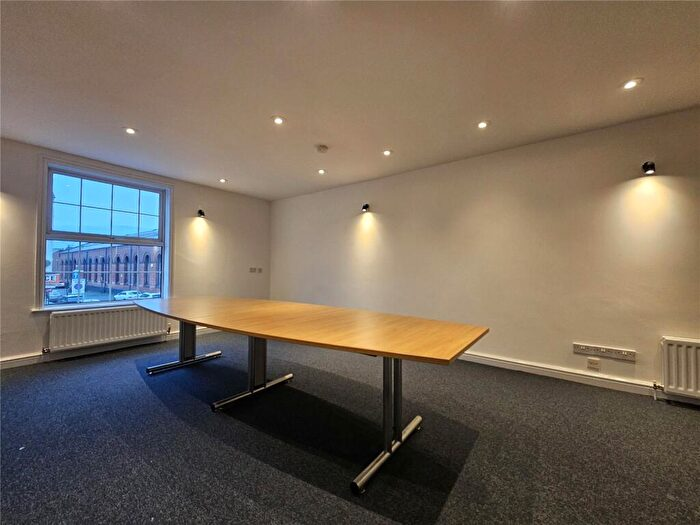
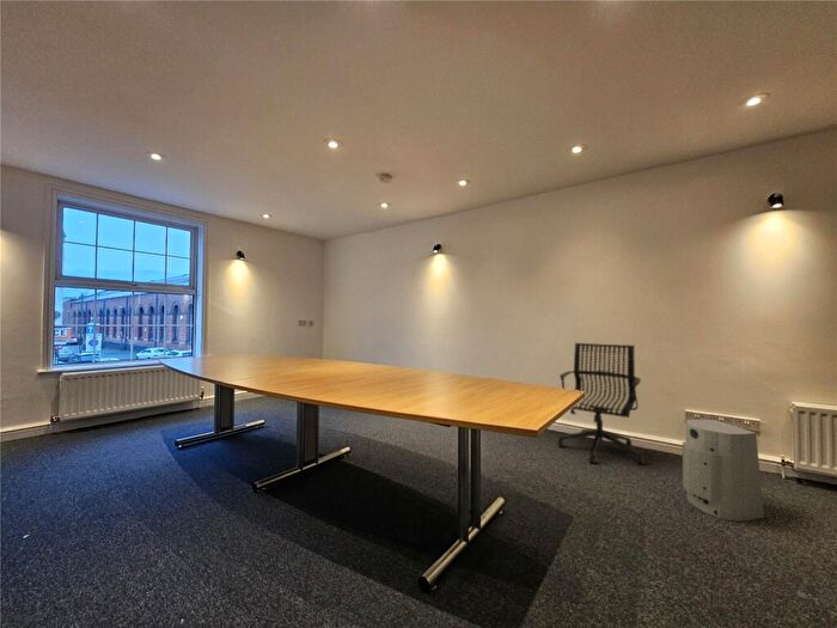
+ office chair (599, 397)
+ fan (716, 467)
